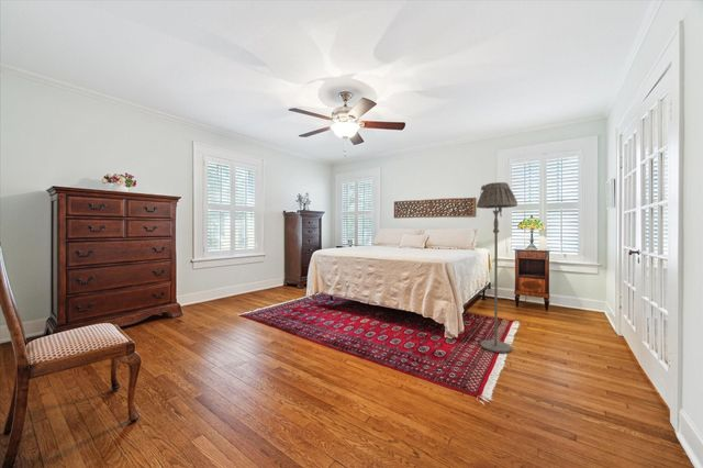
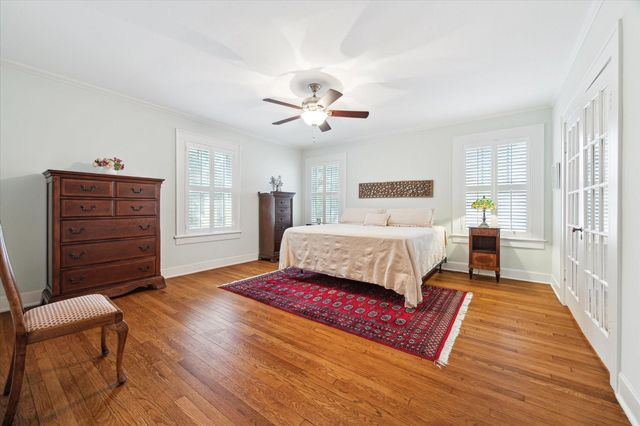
- floor lamp (495, 265)
